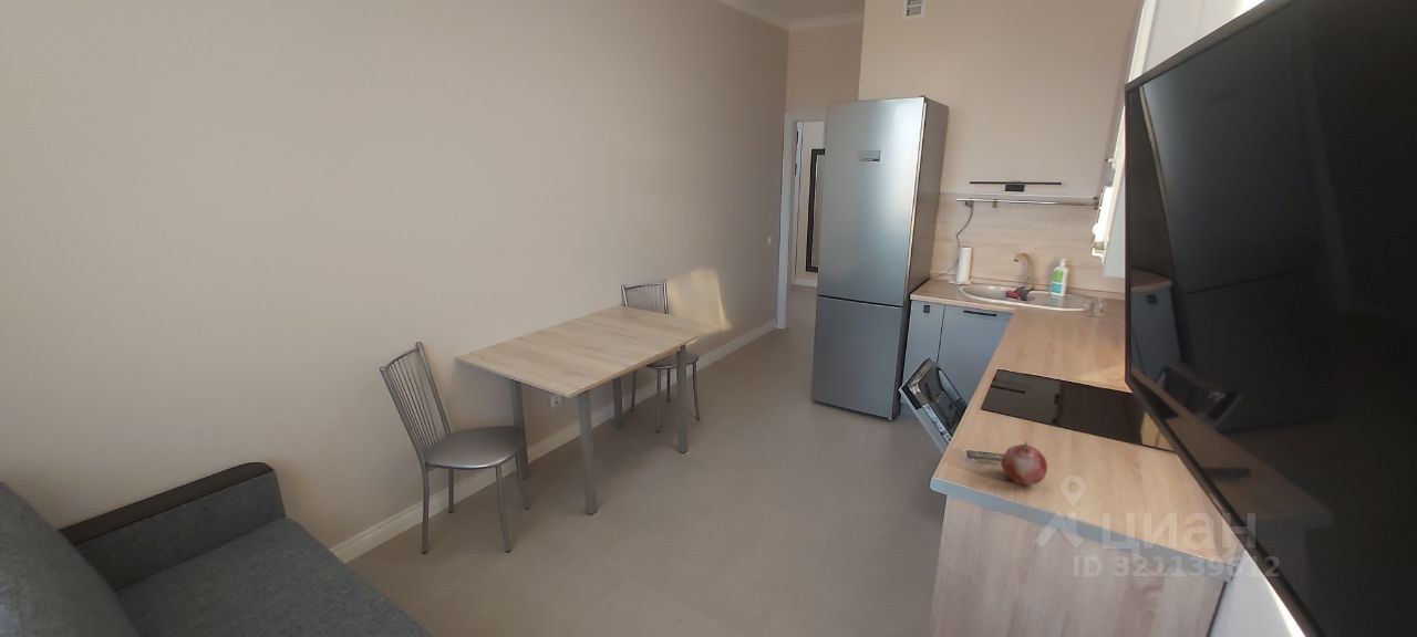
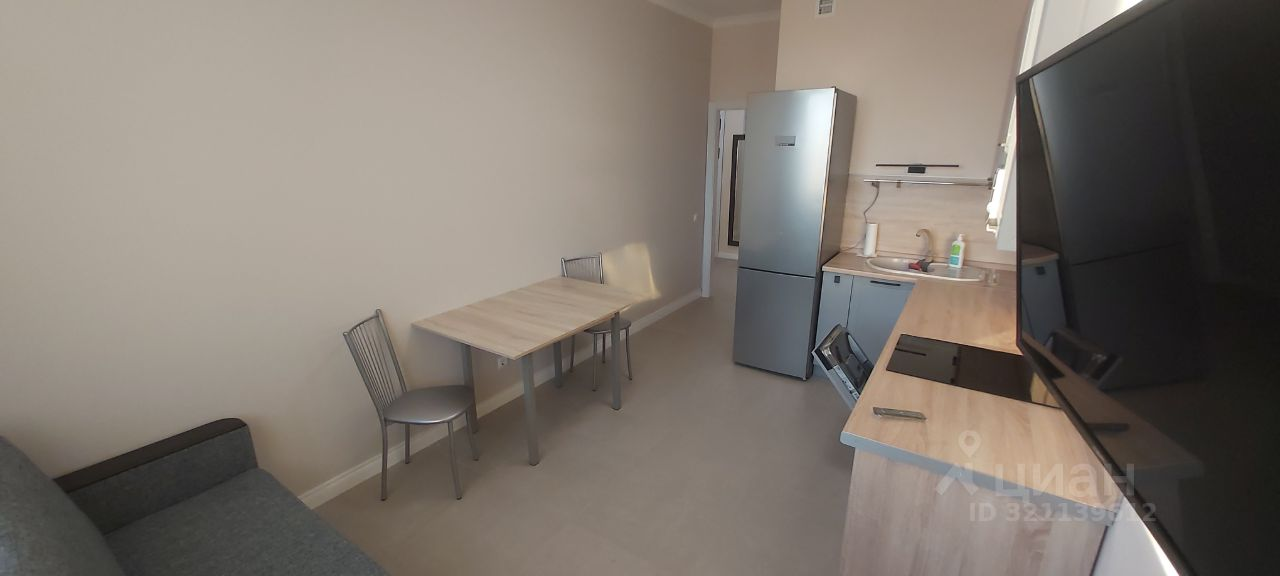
- fruit (1024, 460)
